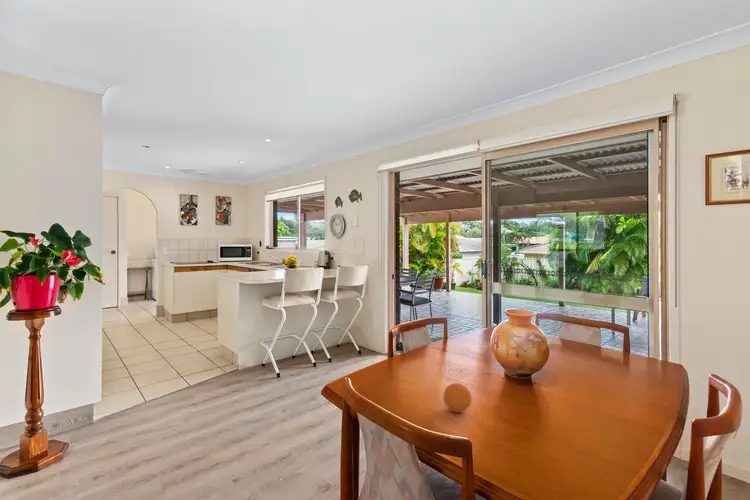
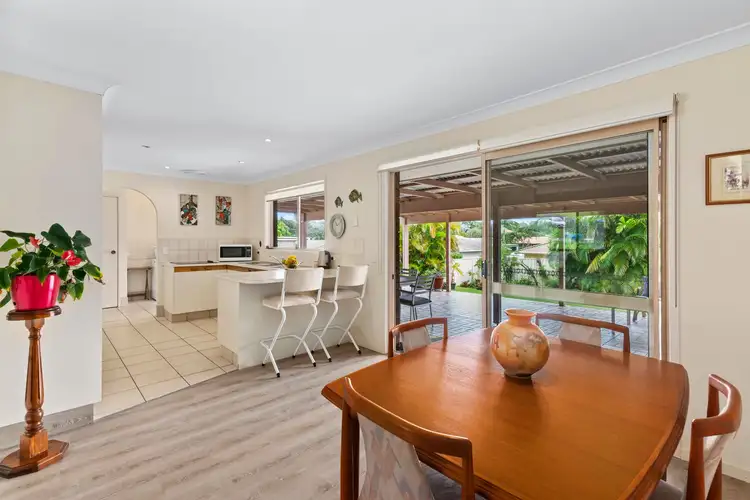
- fruit (457, 397)
